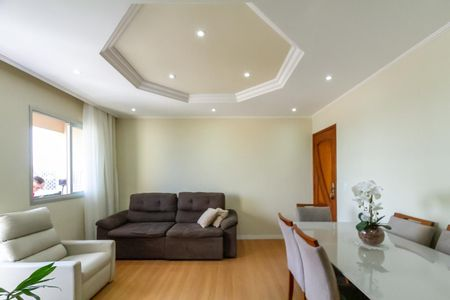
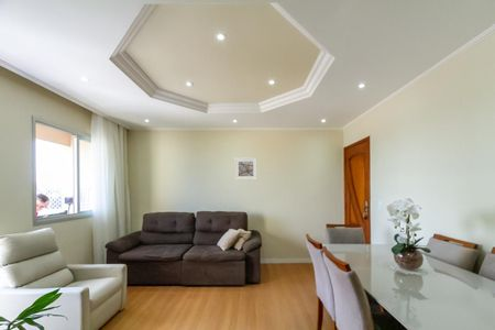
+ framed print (245, 168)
